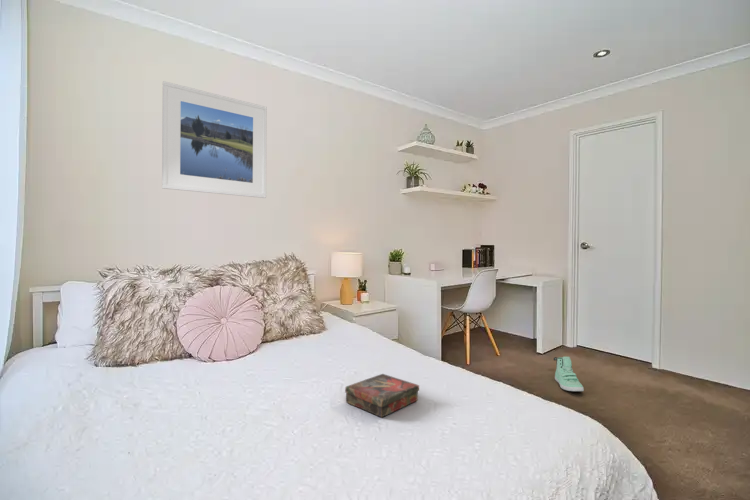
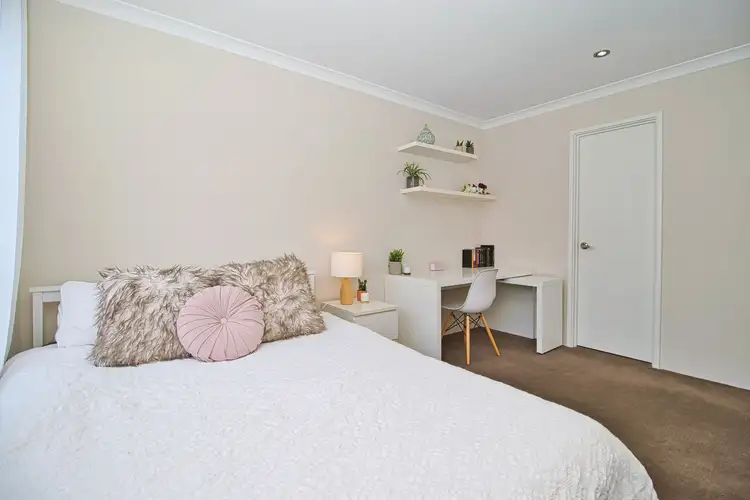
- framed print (218, 144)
- book (382, 393)
- sneaker (568, 372)
